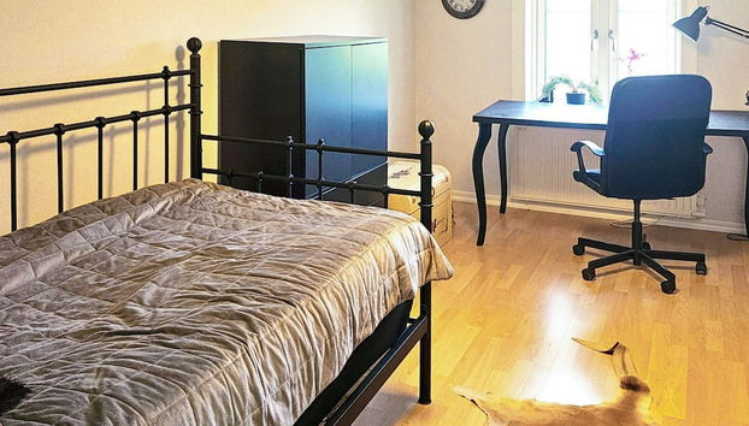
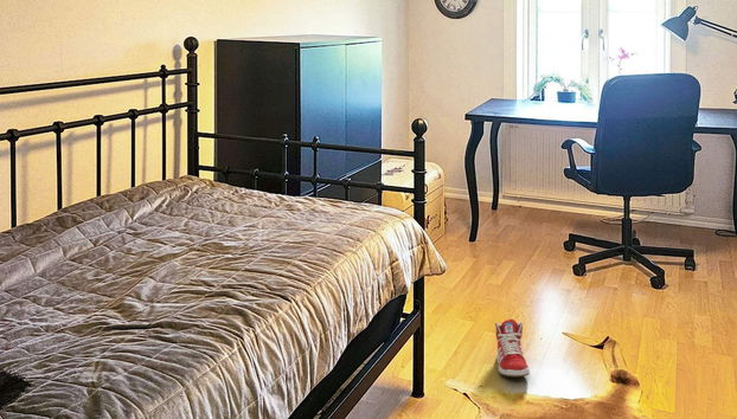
+ sneaker (511, 346)
